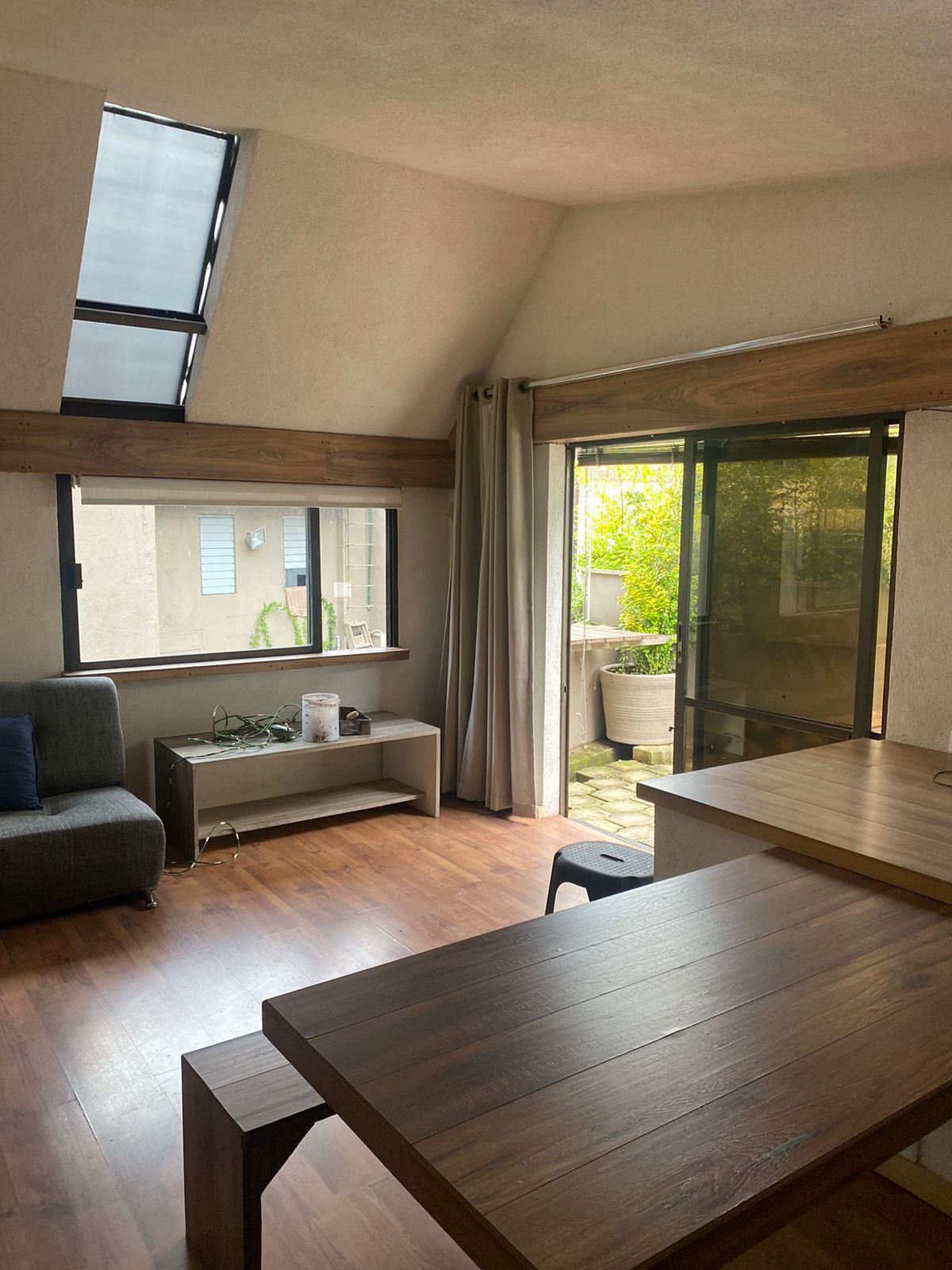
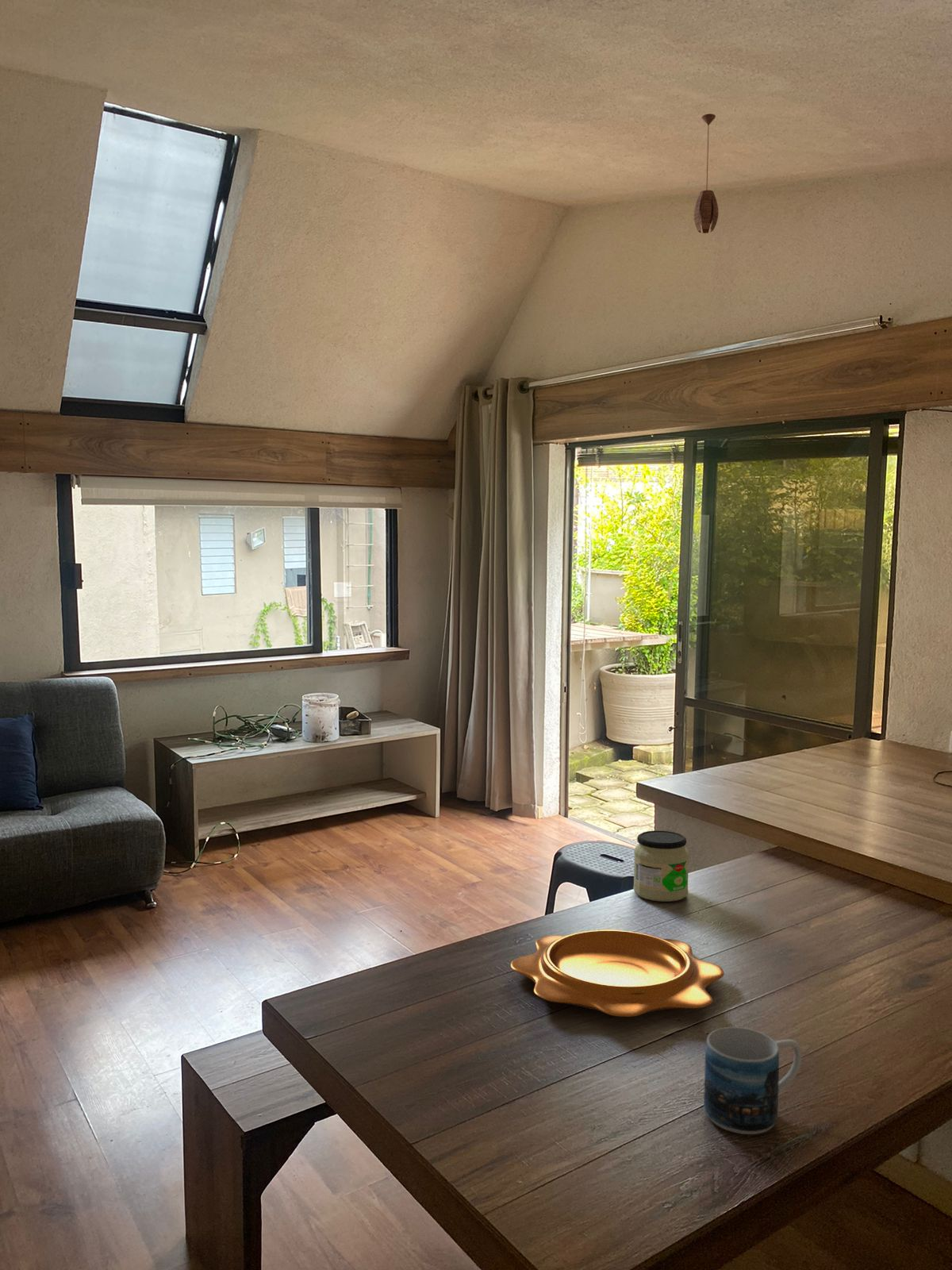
+ jar (661, 864)
+ decorative bowl (617, 968)
+ mug (755, 1076)
+ pendant light (707, 174)
